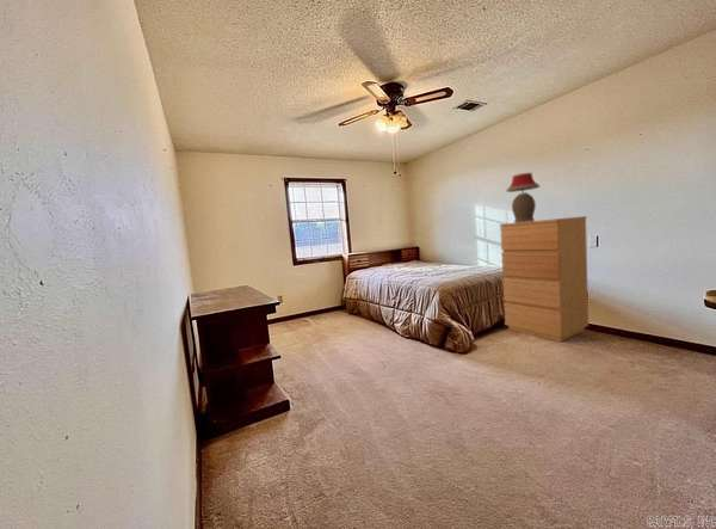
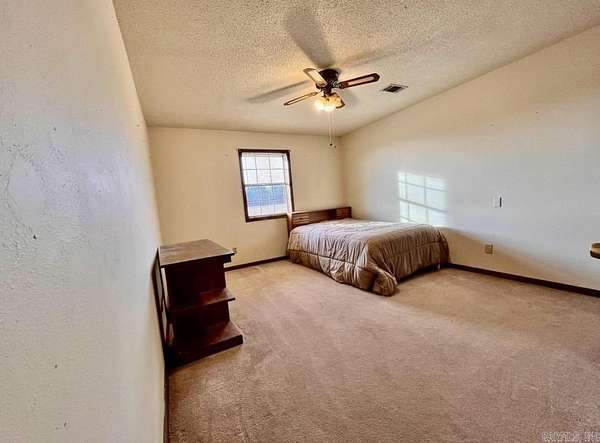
- table lamp (523, 198)
- dresser (543, 276)
